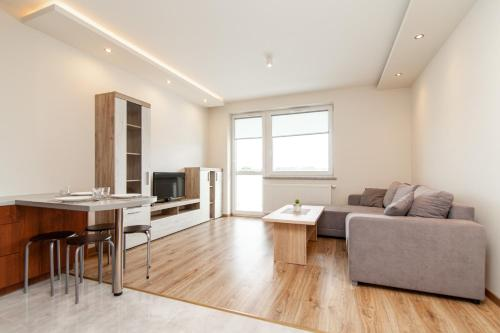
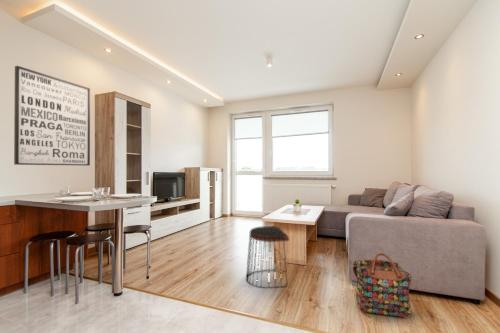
+ backpack (380, 280)
+ wall art (56, 121)
+ stool (263, 254)
